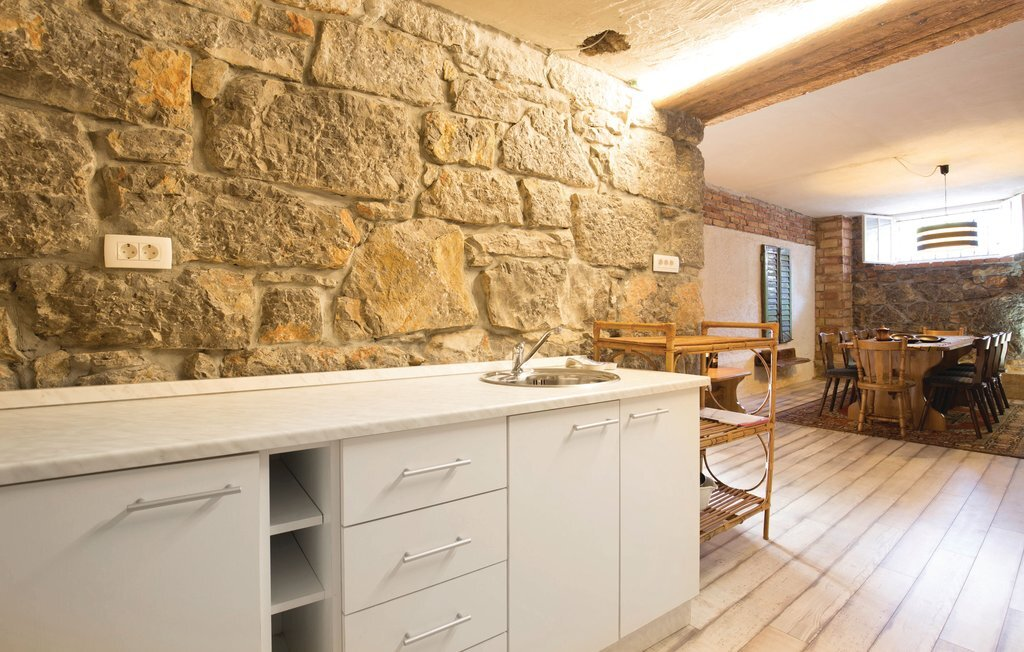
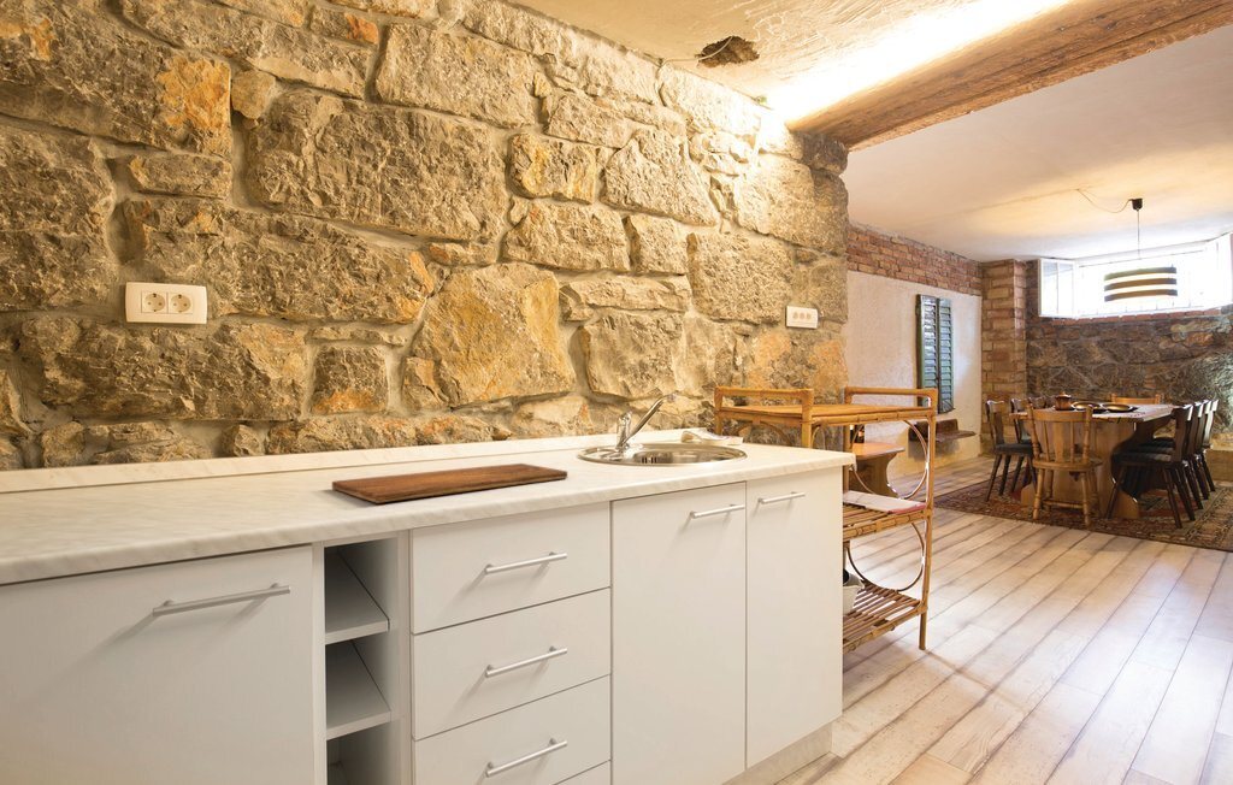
+ cutting board (458, 479)
